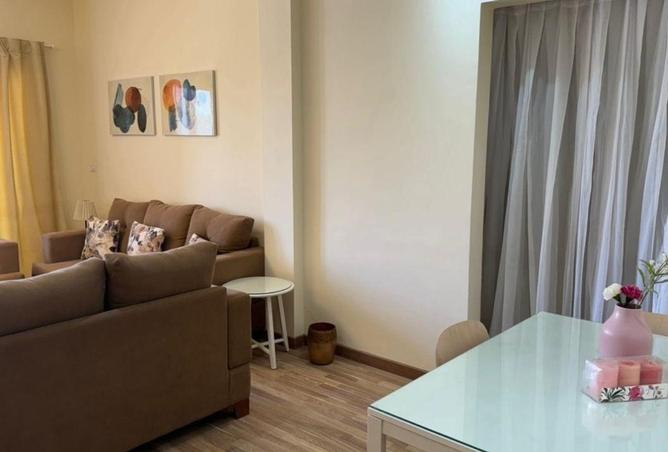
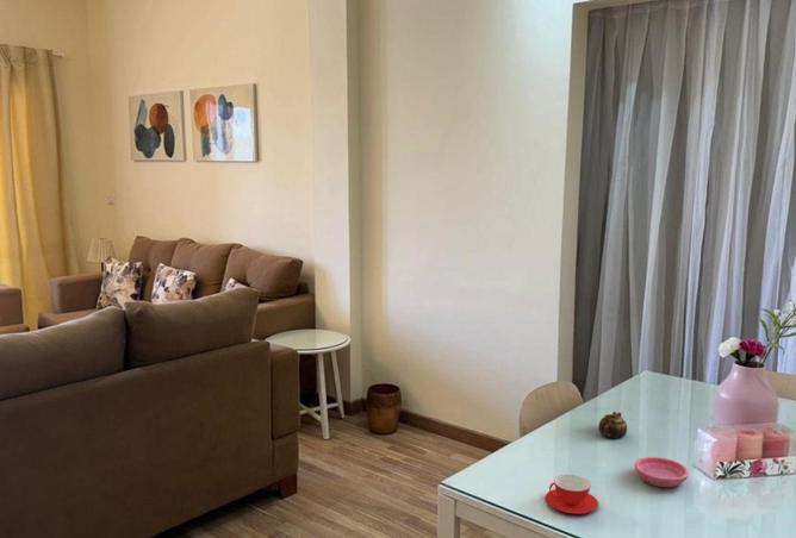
+ teacup (571, 493)
+ saucer (660, 473)
+ teapot (612, 423)
